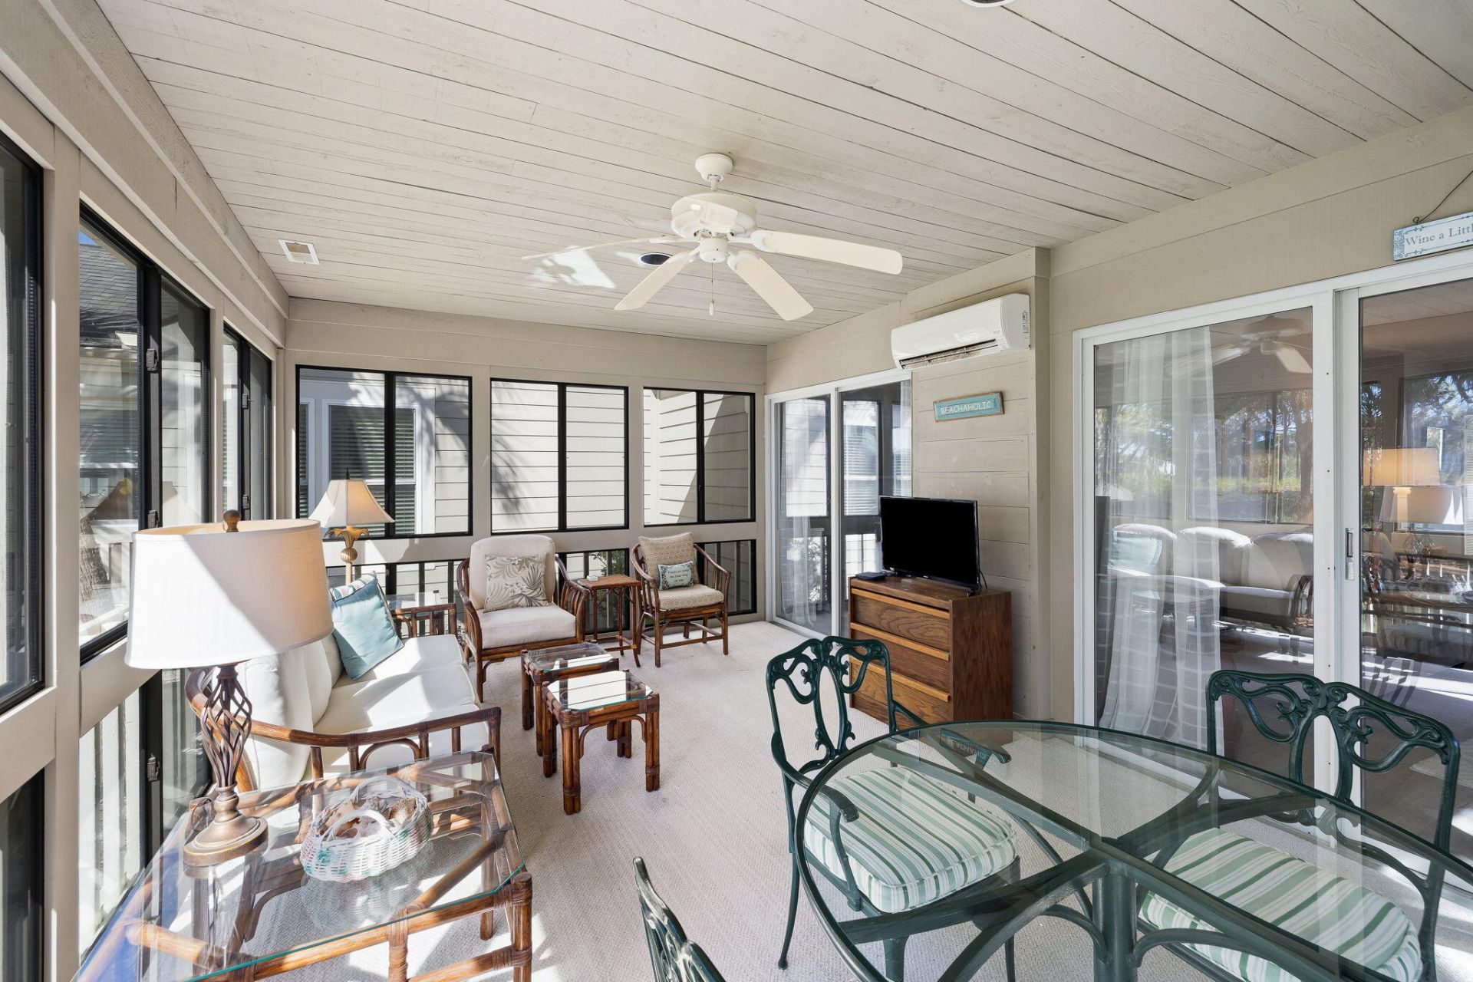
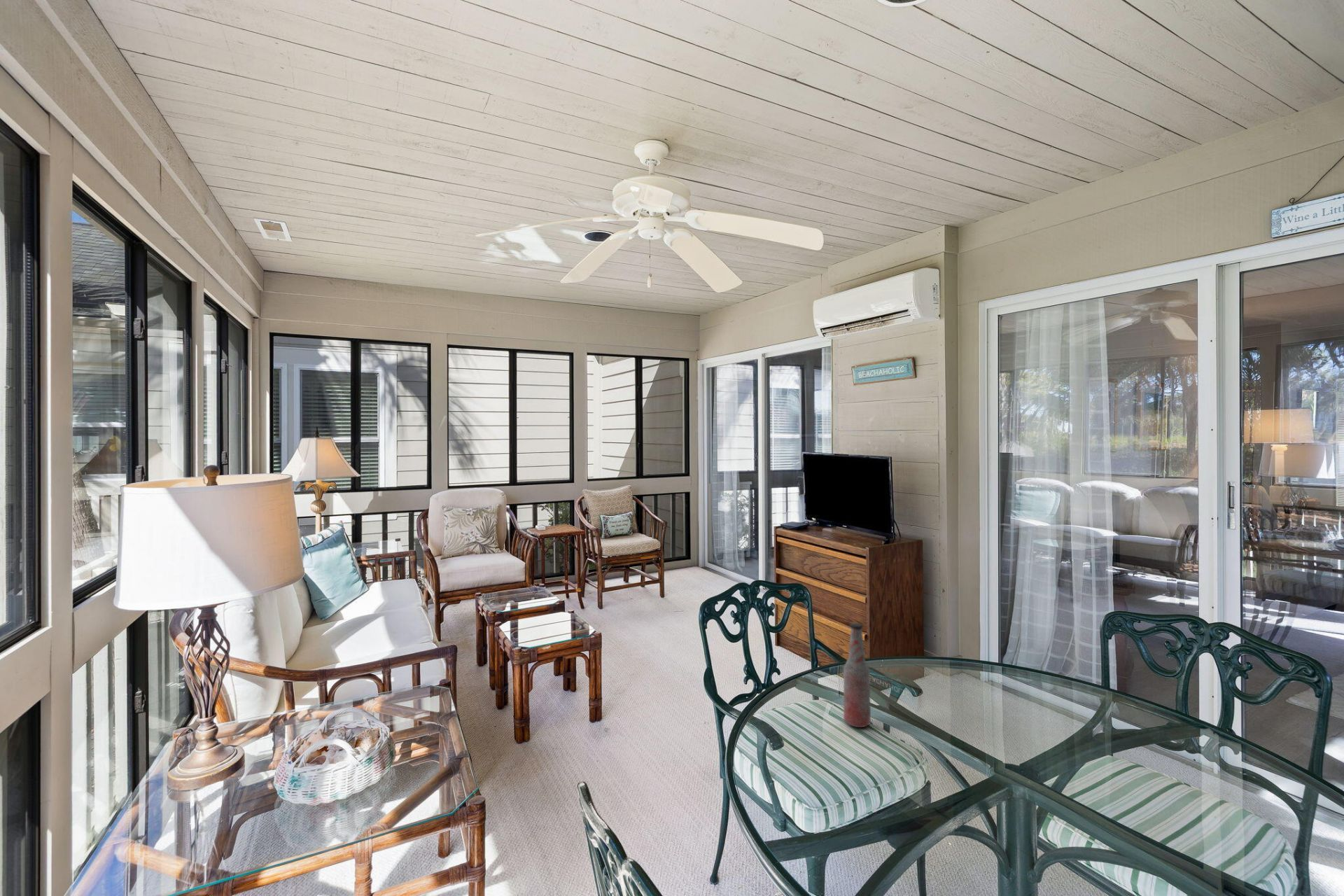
+ bottle (856, 673)
